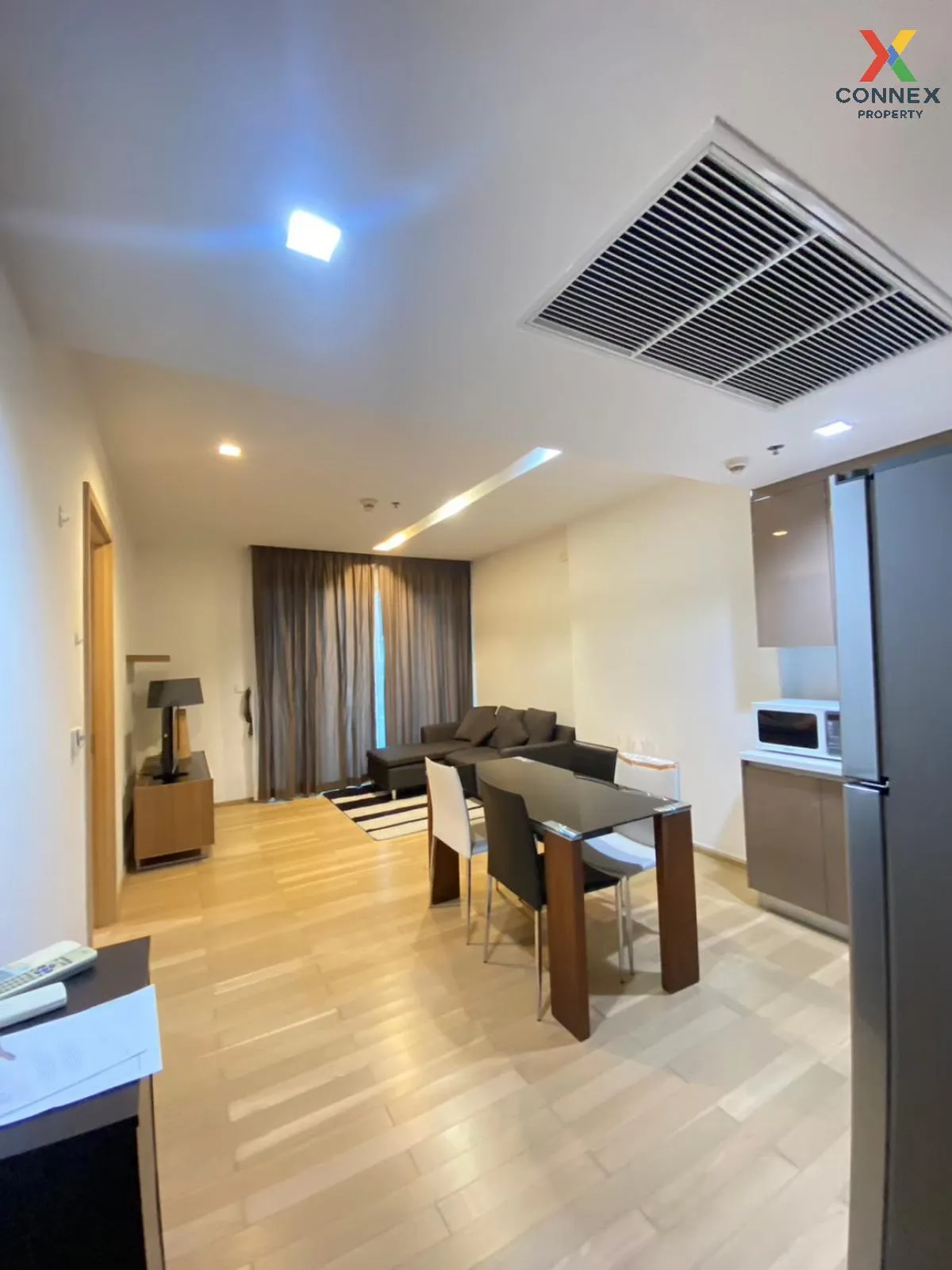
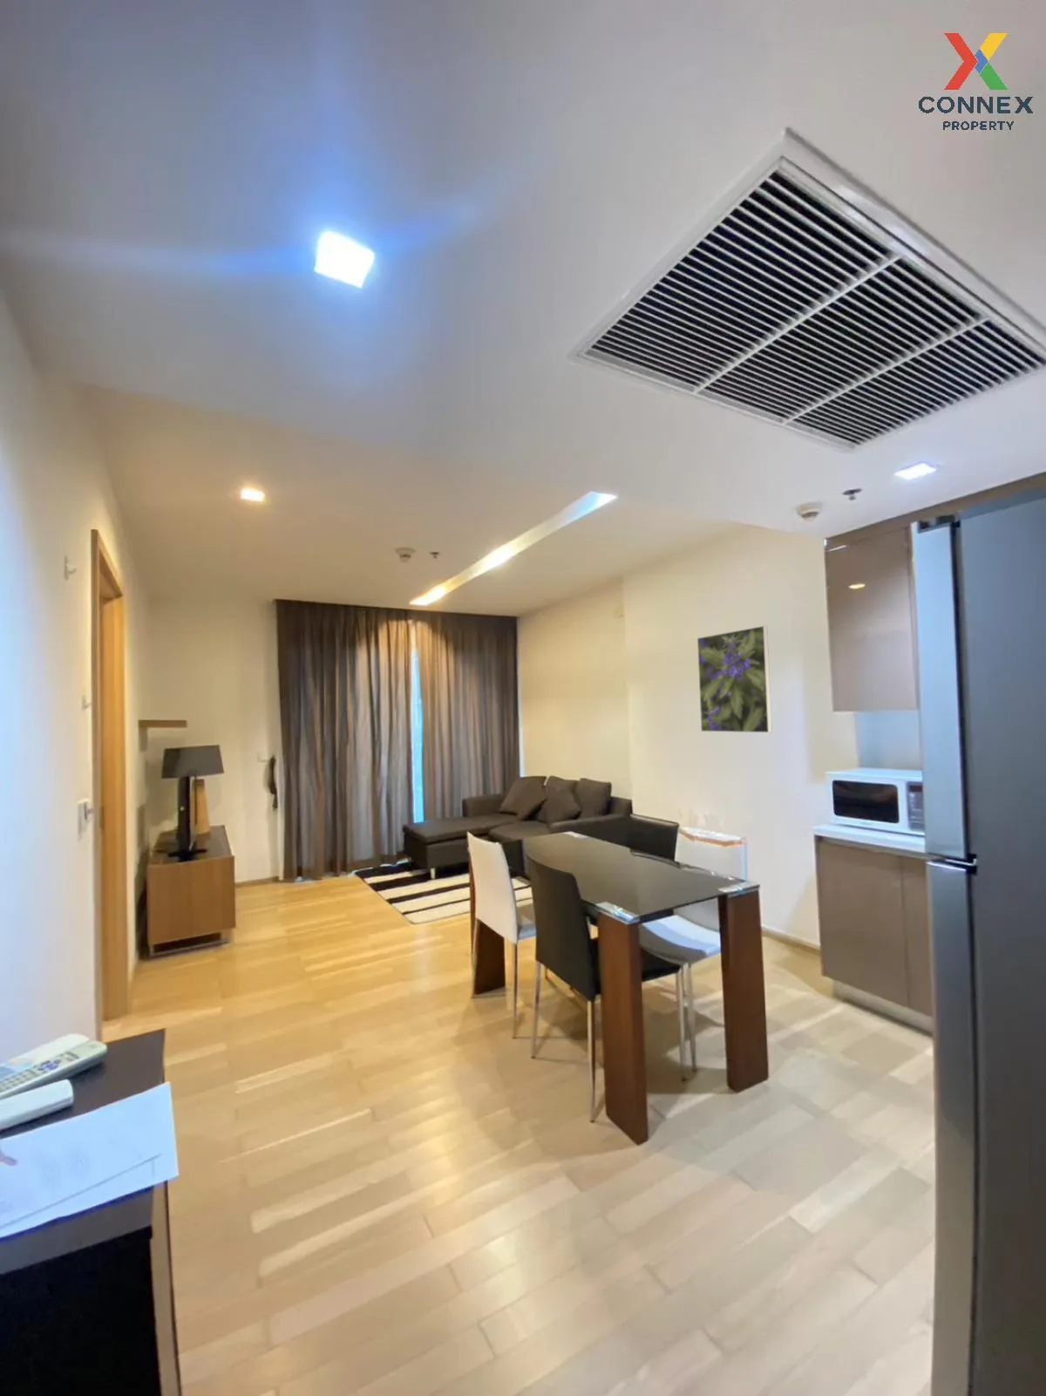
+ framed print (732, 682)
